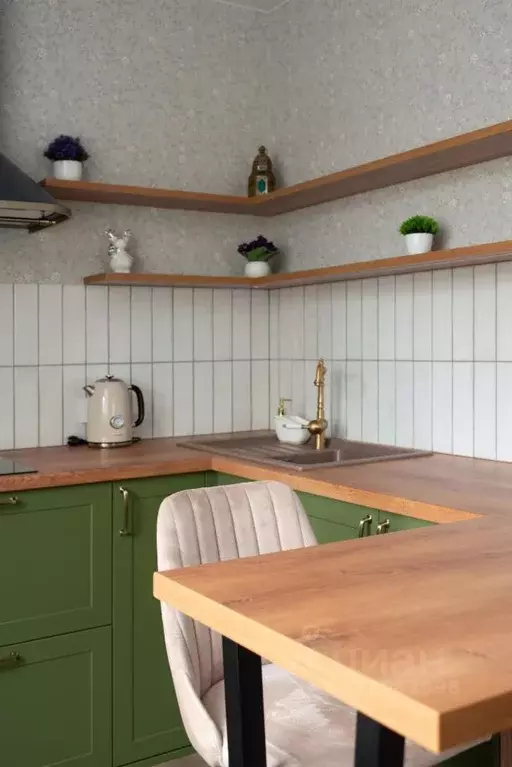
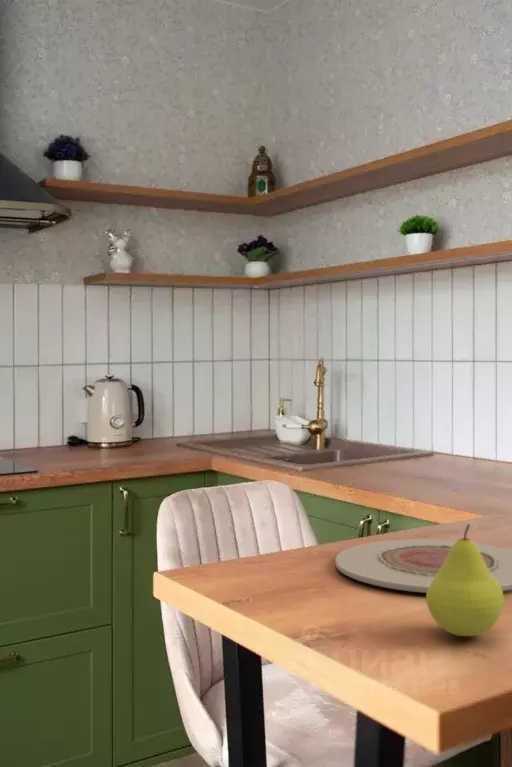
+ fruit (464, 579)
+ plate (435, 562)
